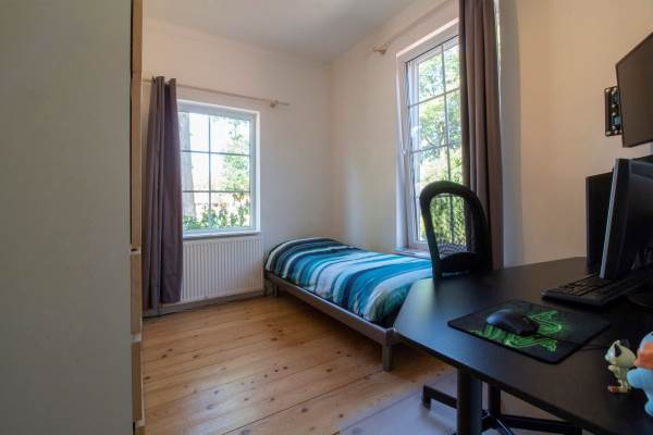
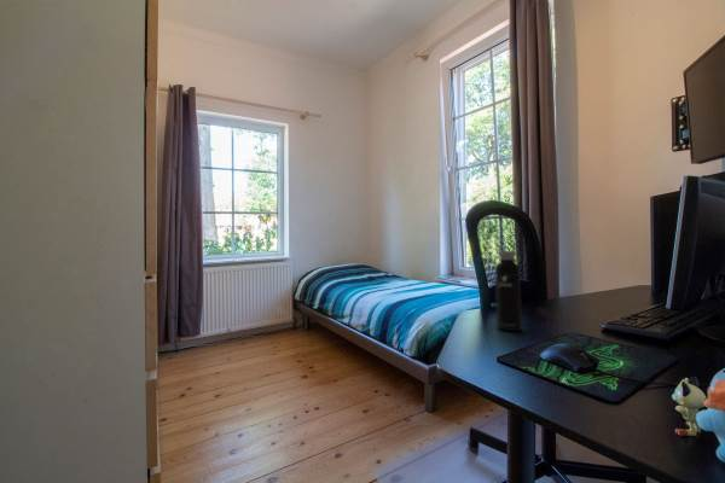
+ water bottle (507, 285)
